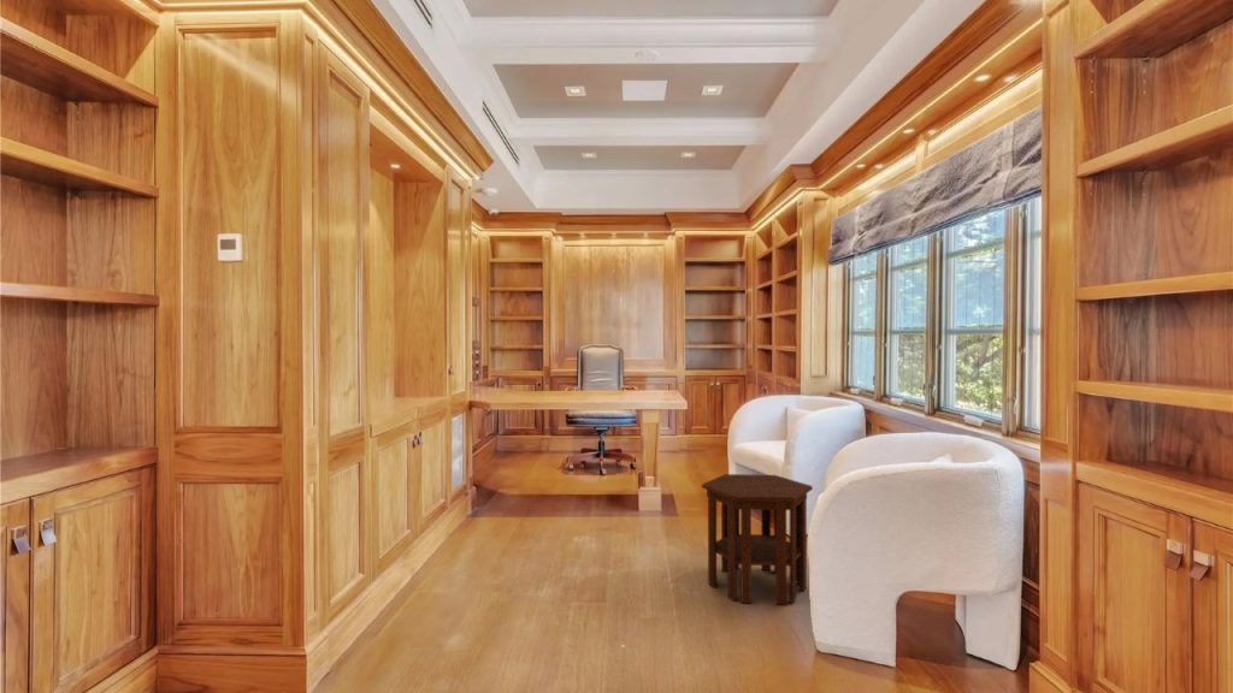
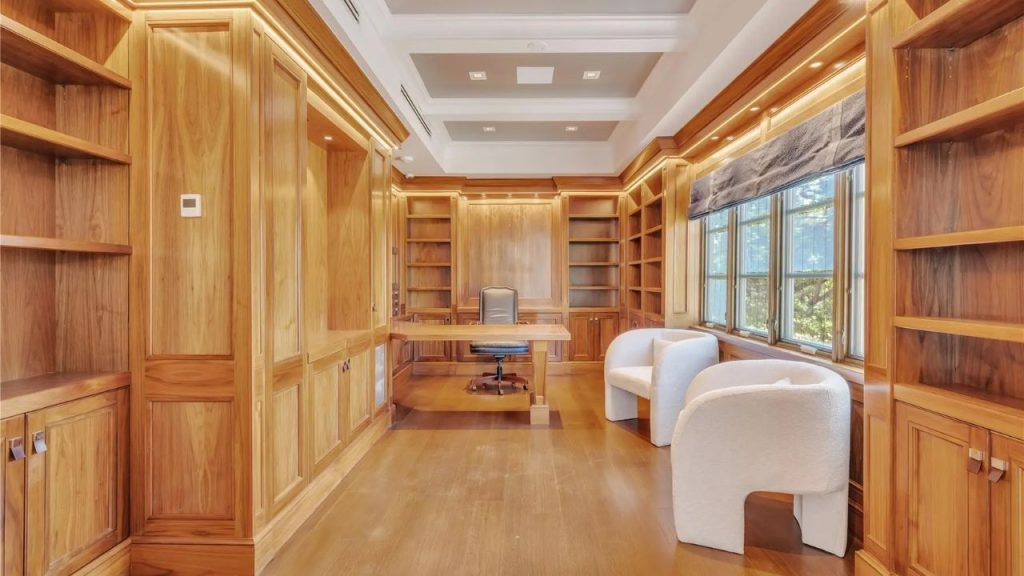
- side table (756, 534)
